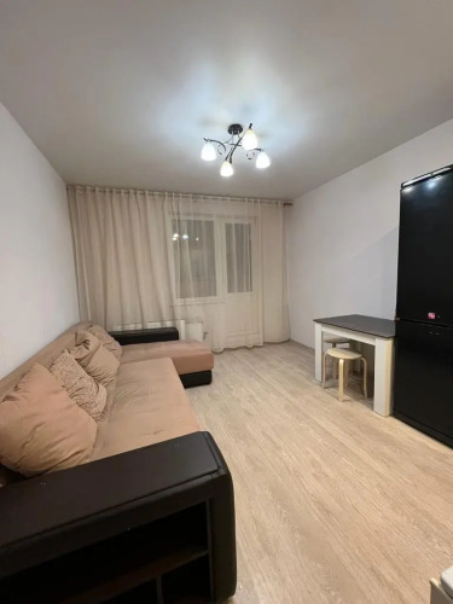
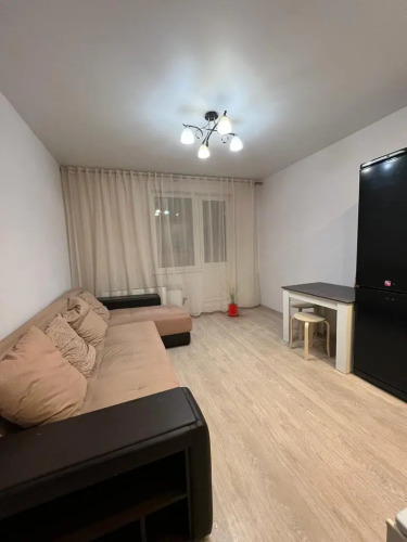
+ house plant (232, 297)
